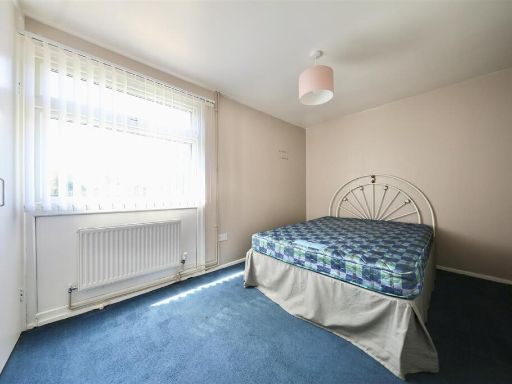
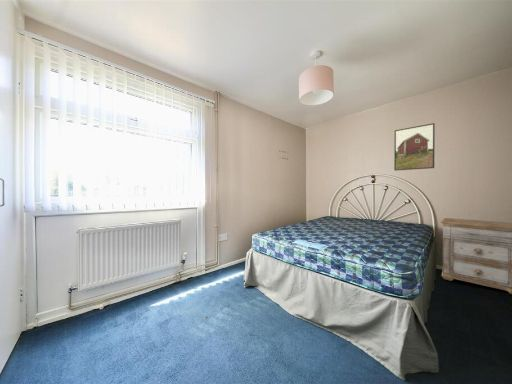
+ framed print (413, 148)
+ nightstand (478, 251)
